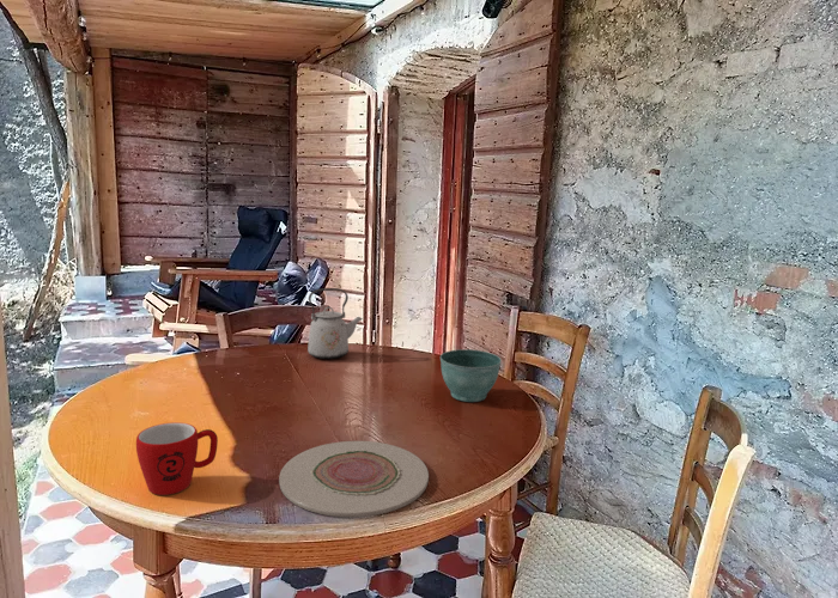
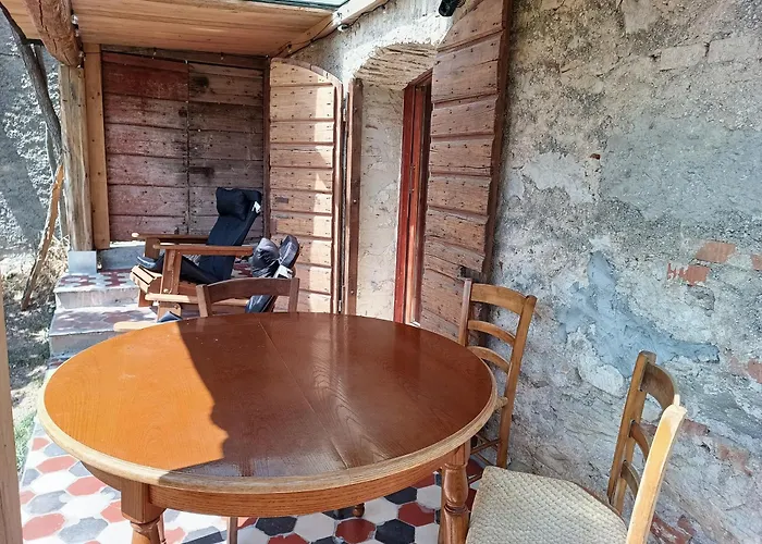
- plate (354, 472)
- flower pot (469, 377)
- mug (178, 457)
- kettle (335, 322)
